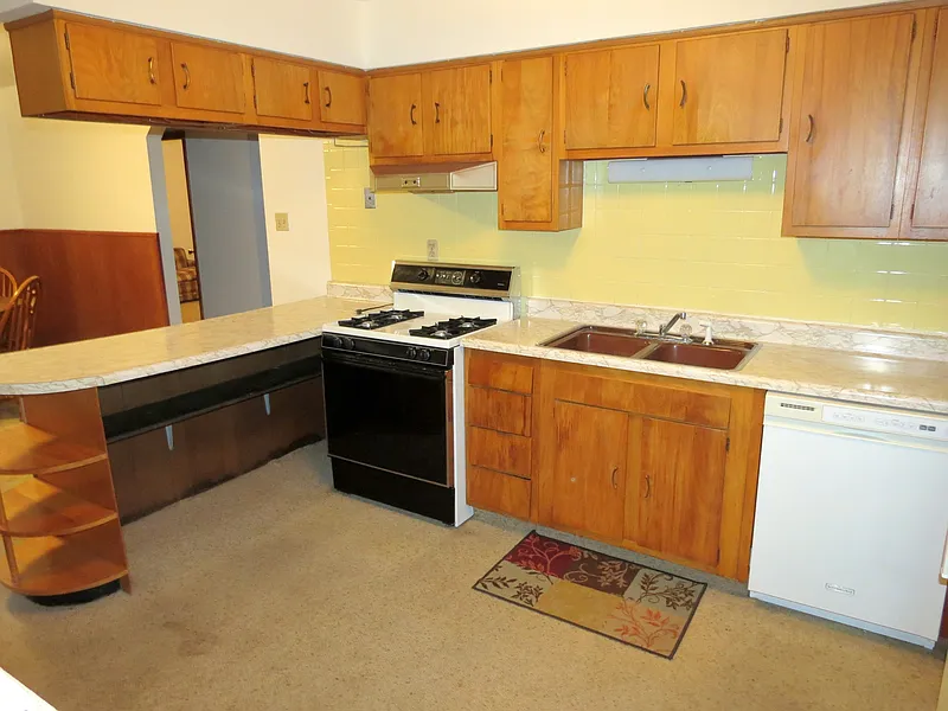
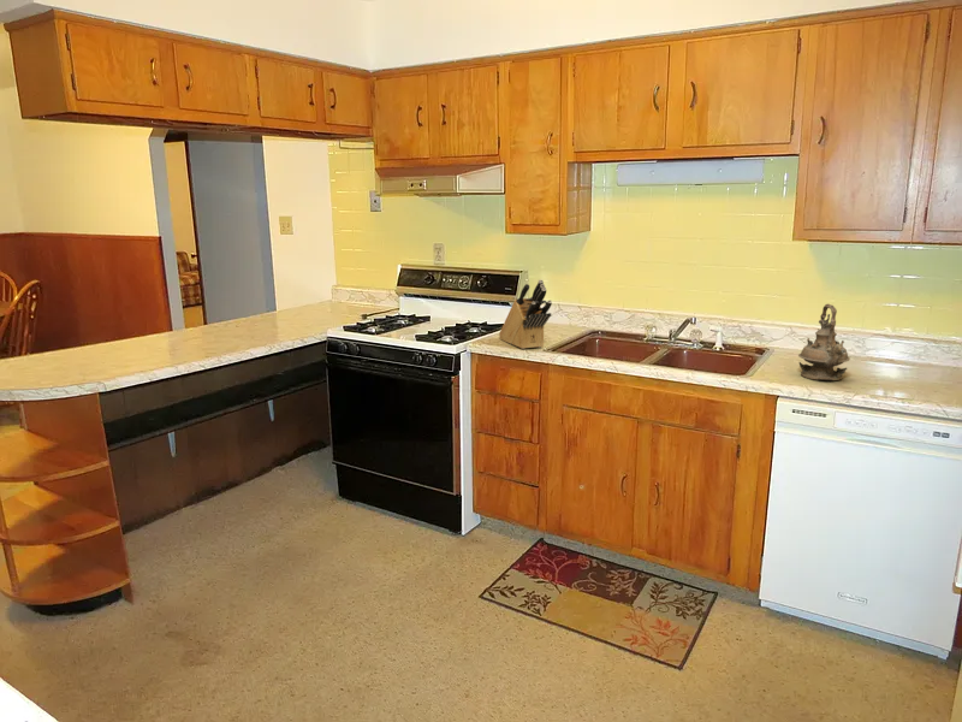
+ knife block (524, 312)
+ teapot (830, 343)
